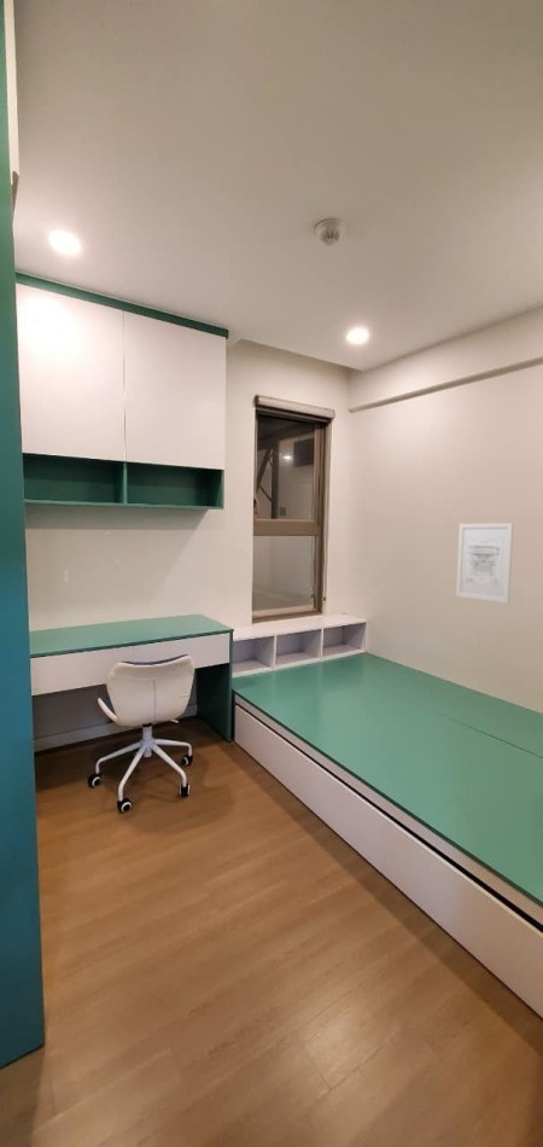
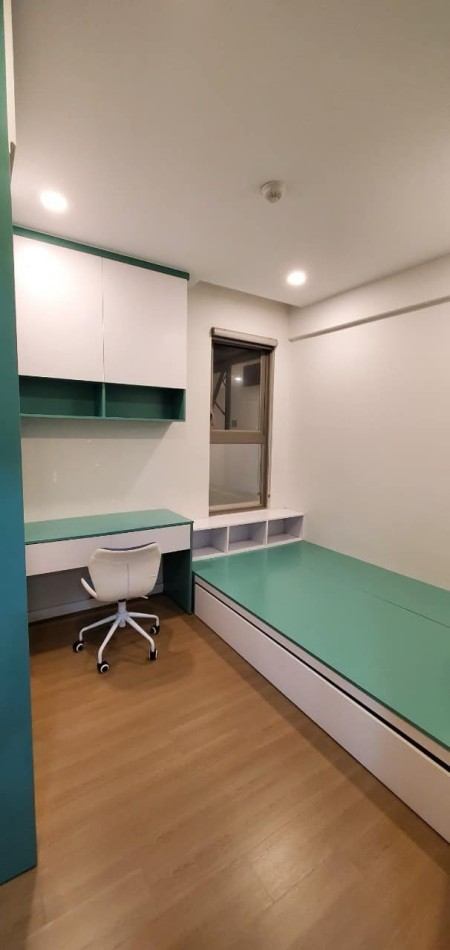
- wall art (483, 561)
